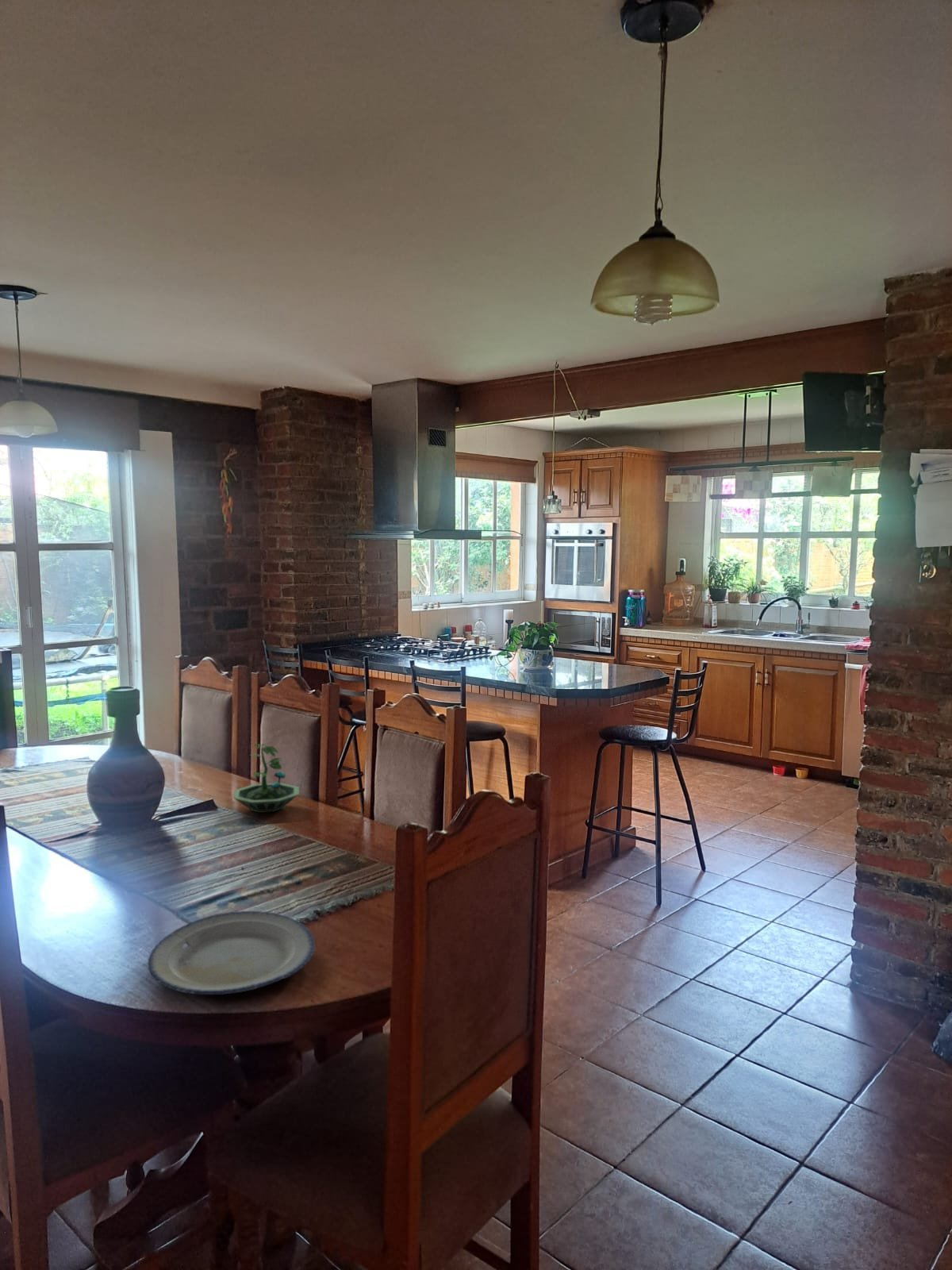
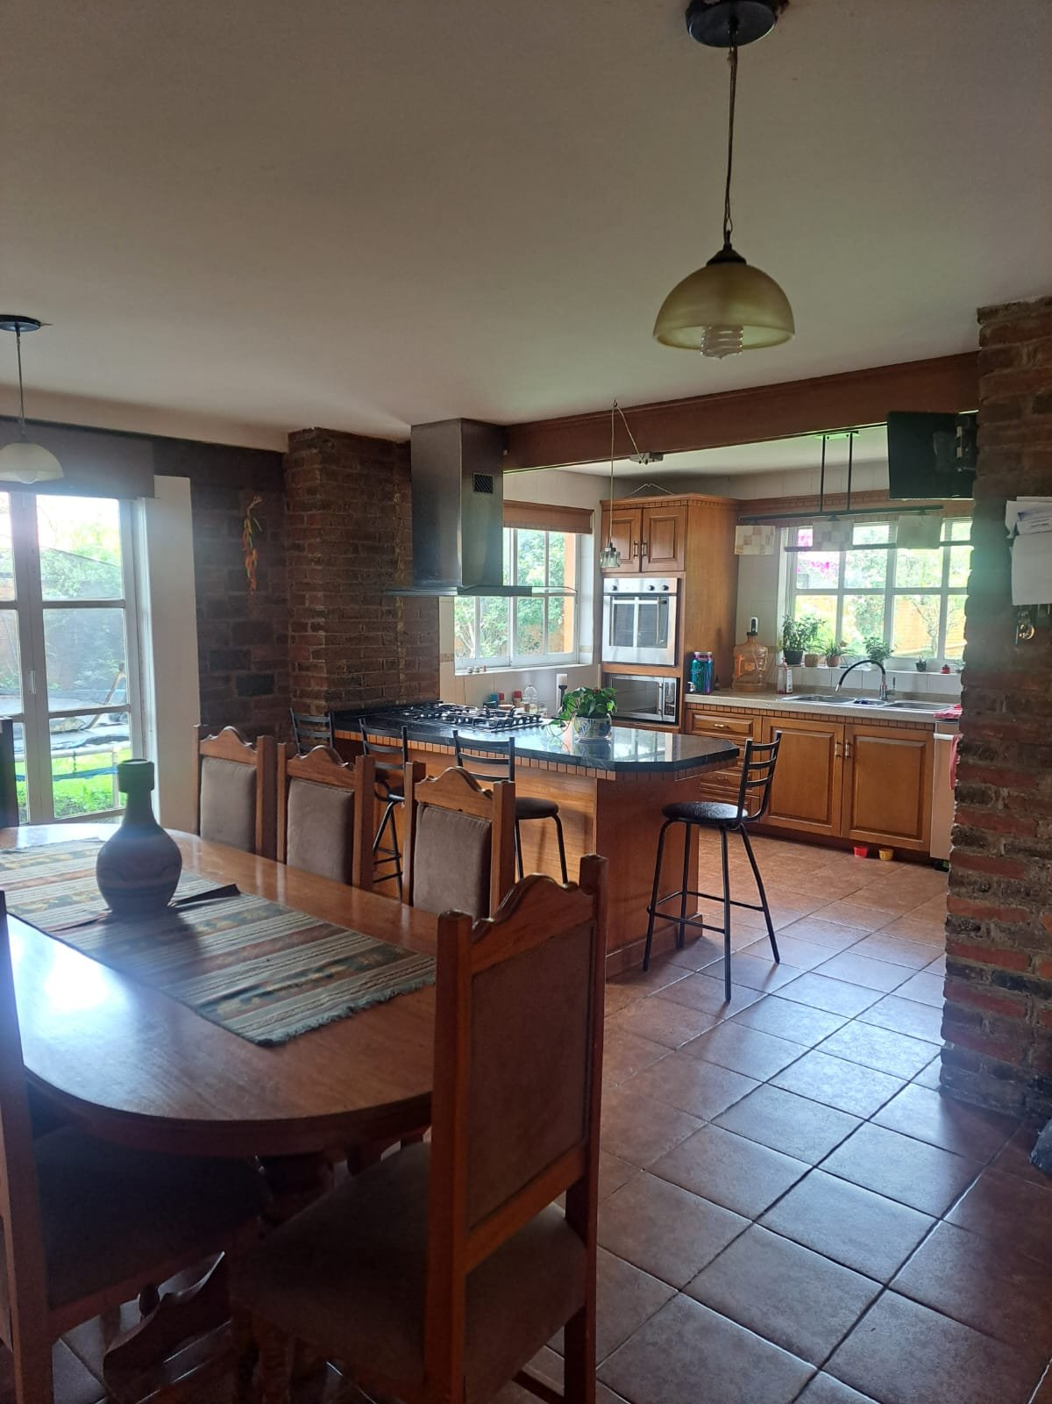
- terrarium (263, 756)
- plate (233, 953)
